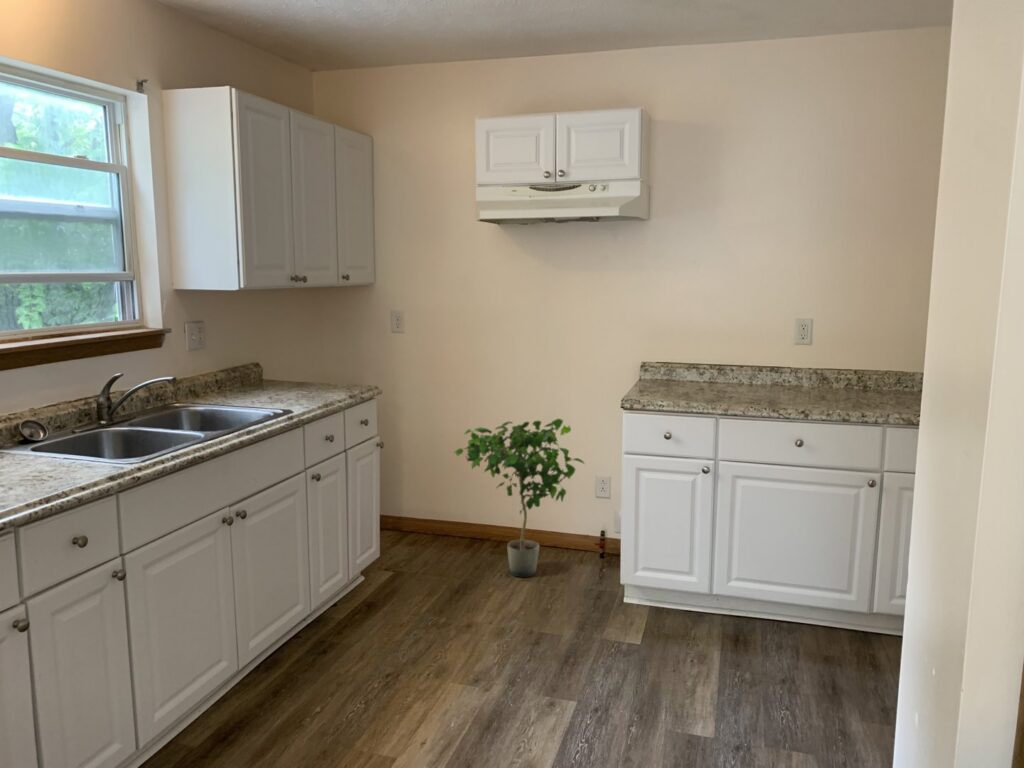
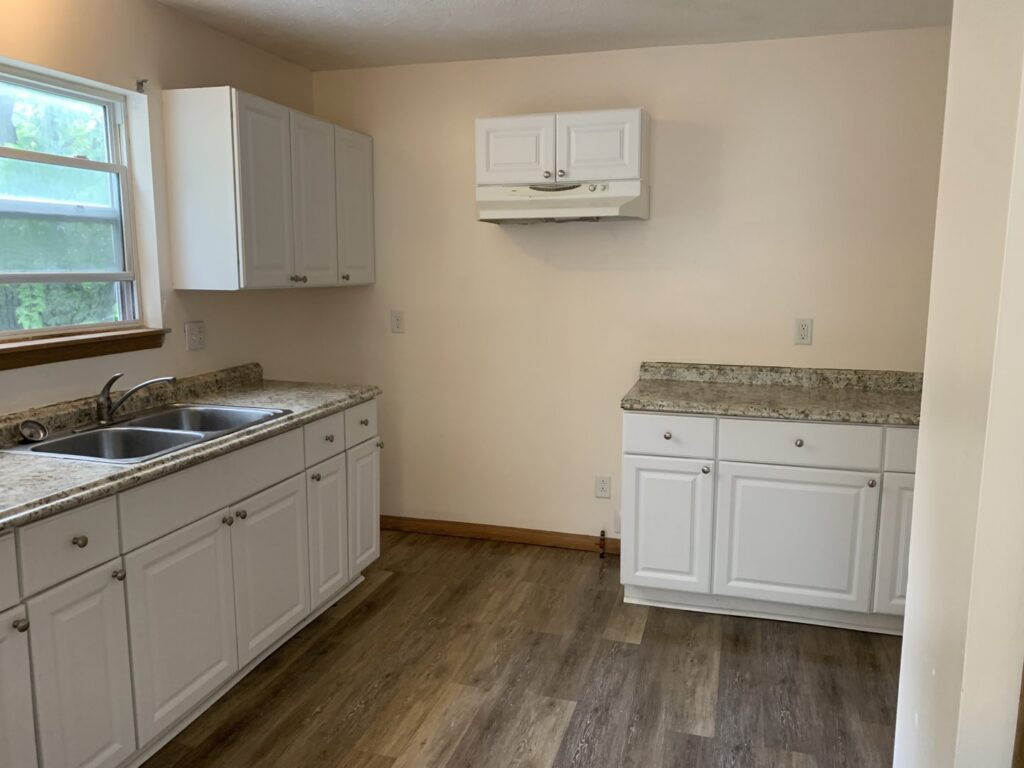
- potted plant (520, 495)
